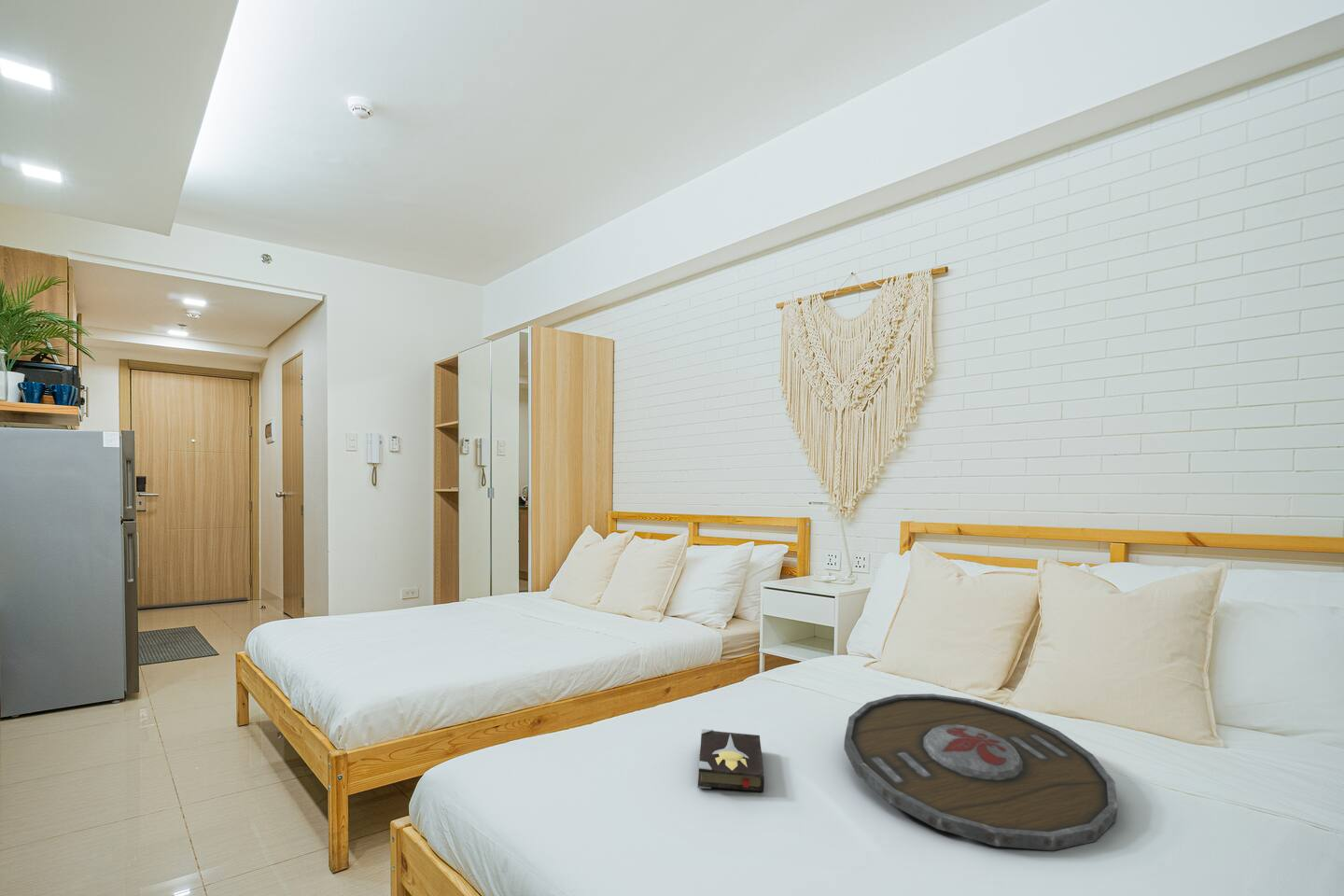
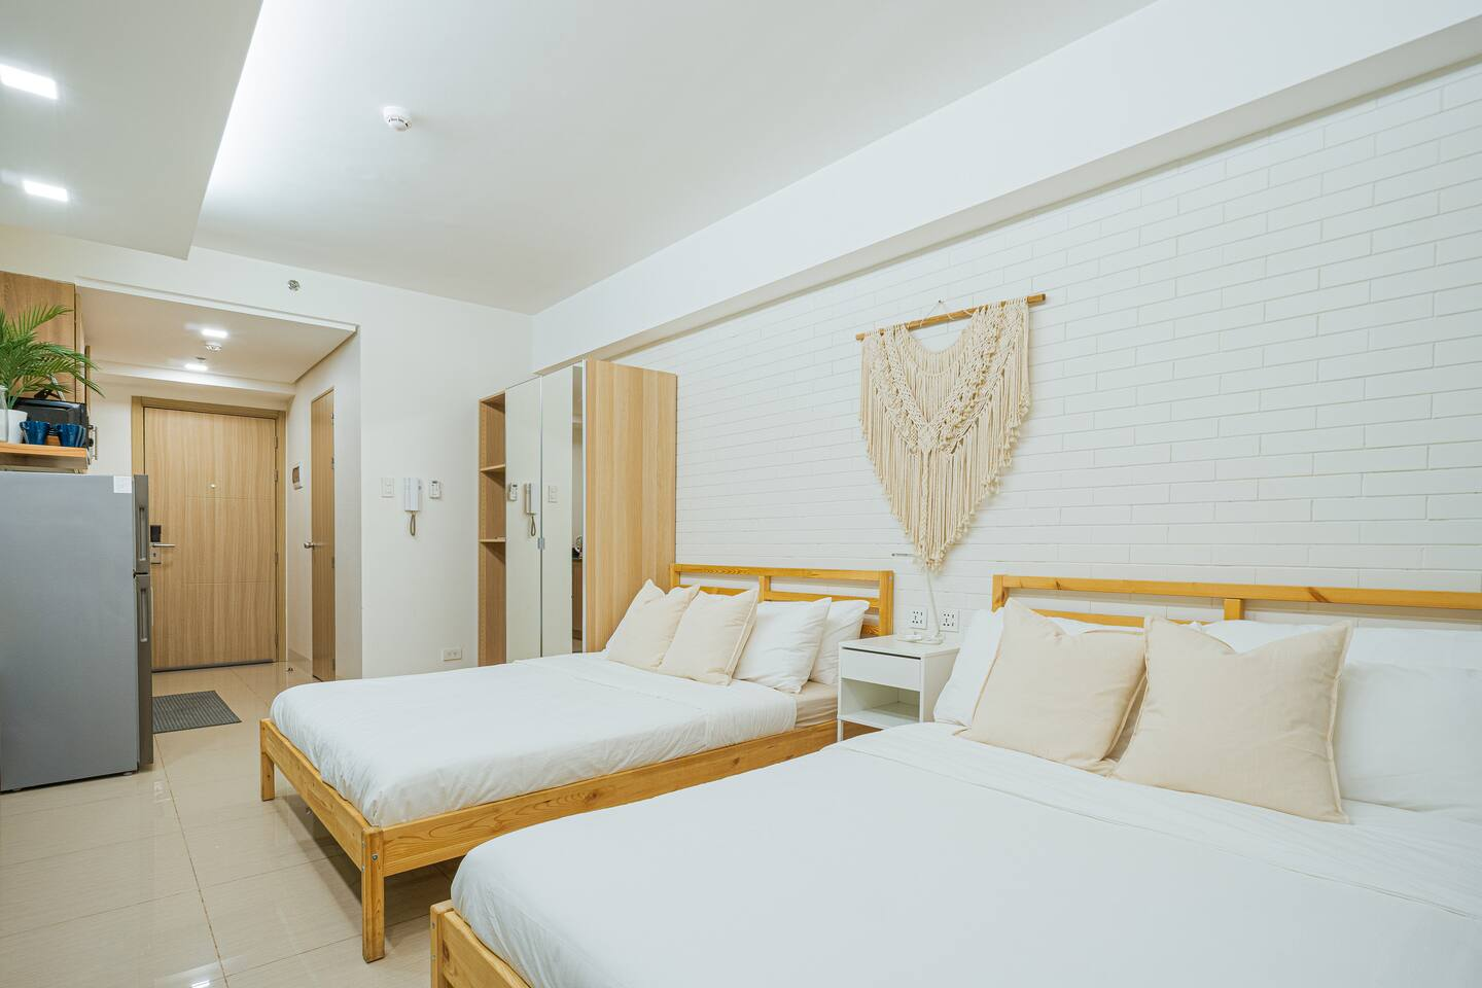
- serving tray (970, 757)
- hardback book (730, 757)
